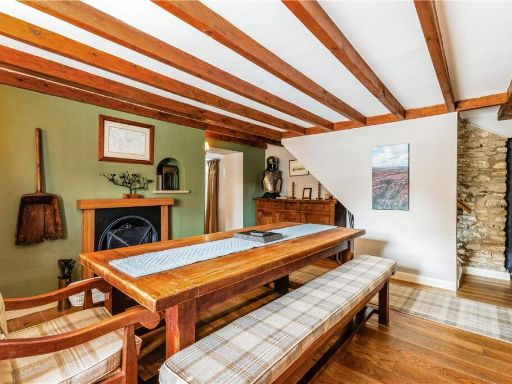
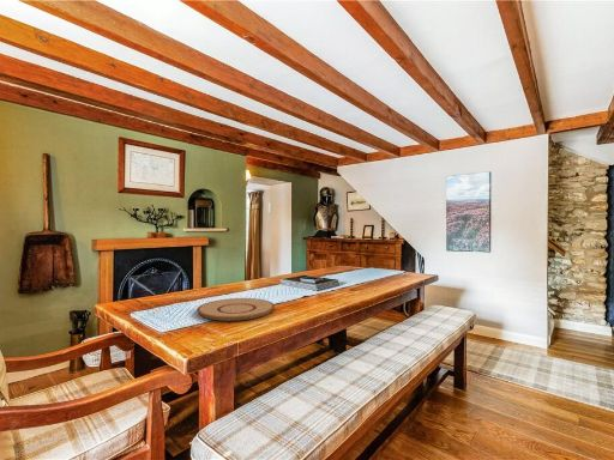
+ plate (236, 308)
